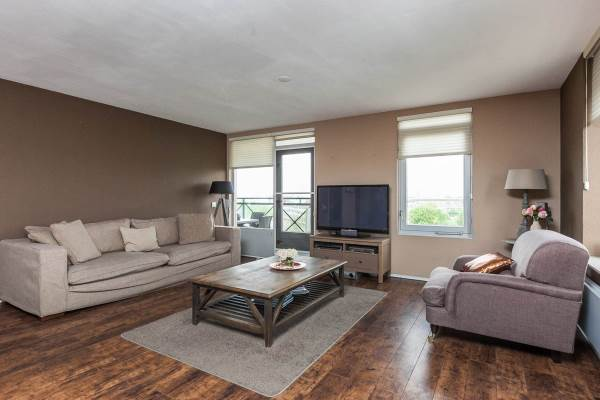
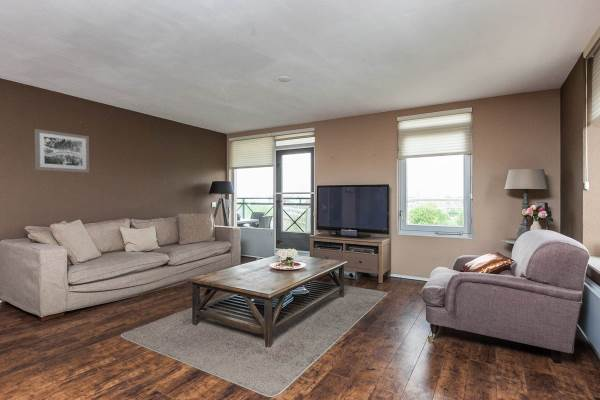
+ wall art (63, 152)
